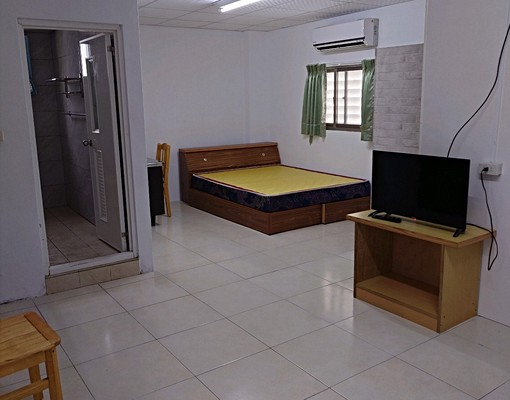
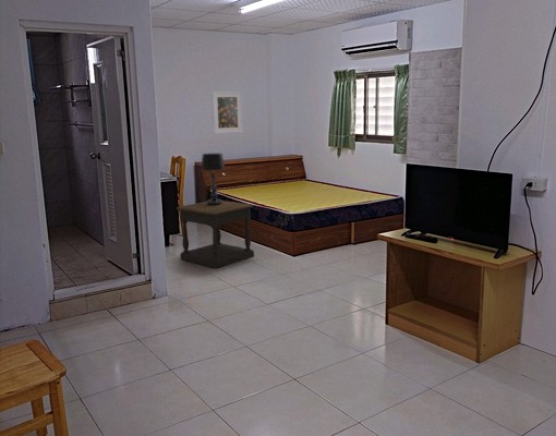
+ side table (216, 231)
+ table lamp (213, 179)
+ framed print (227, 112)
